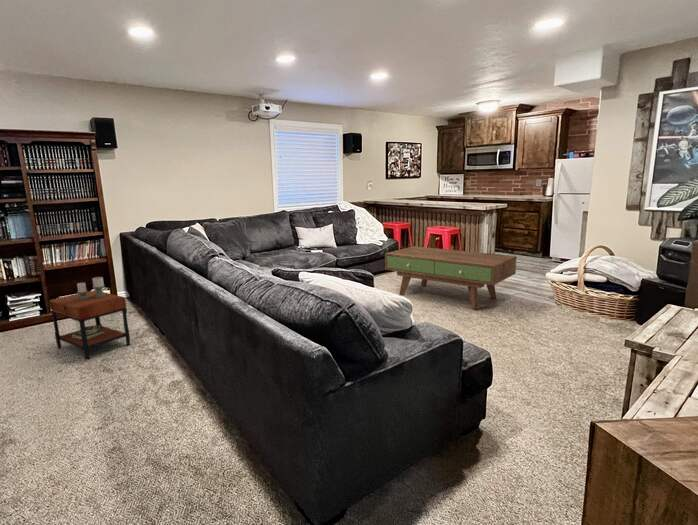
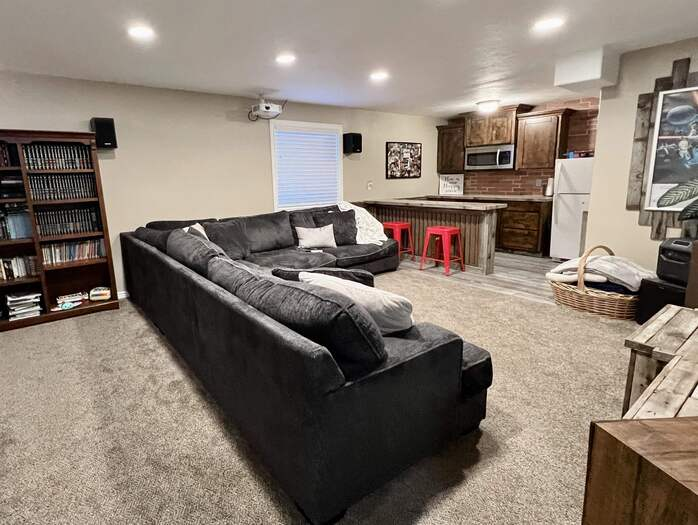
- side table (89, 313)
- coffee table (447, 275)
